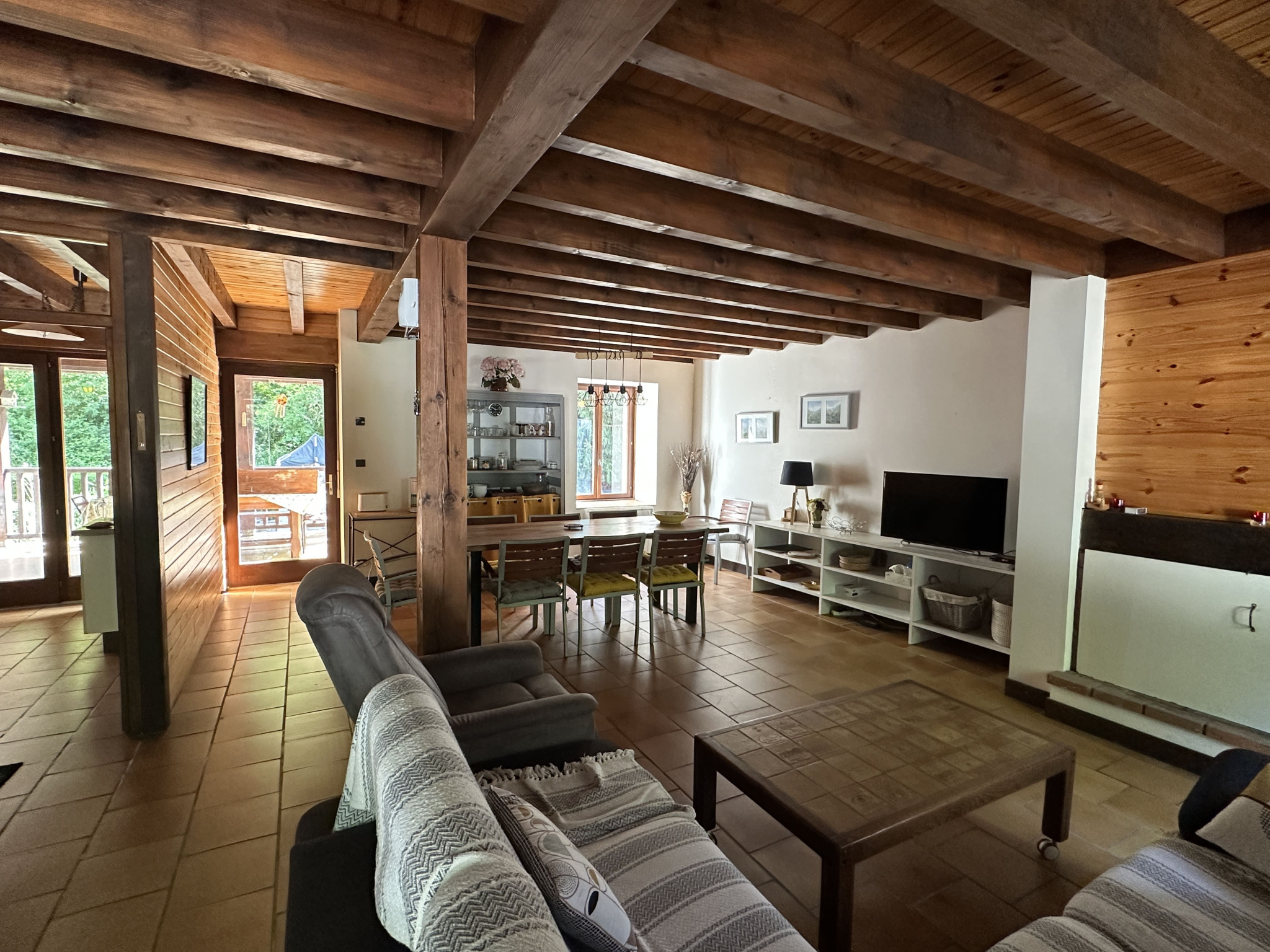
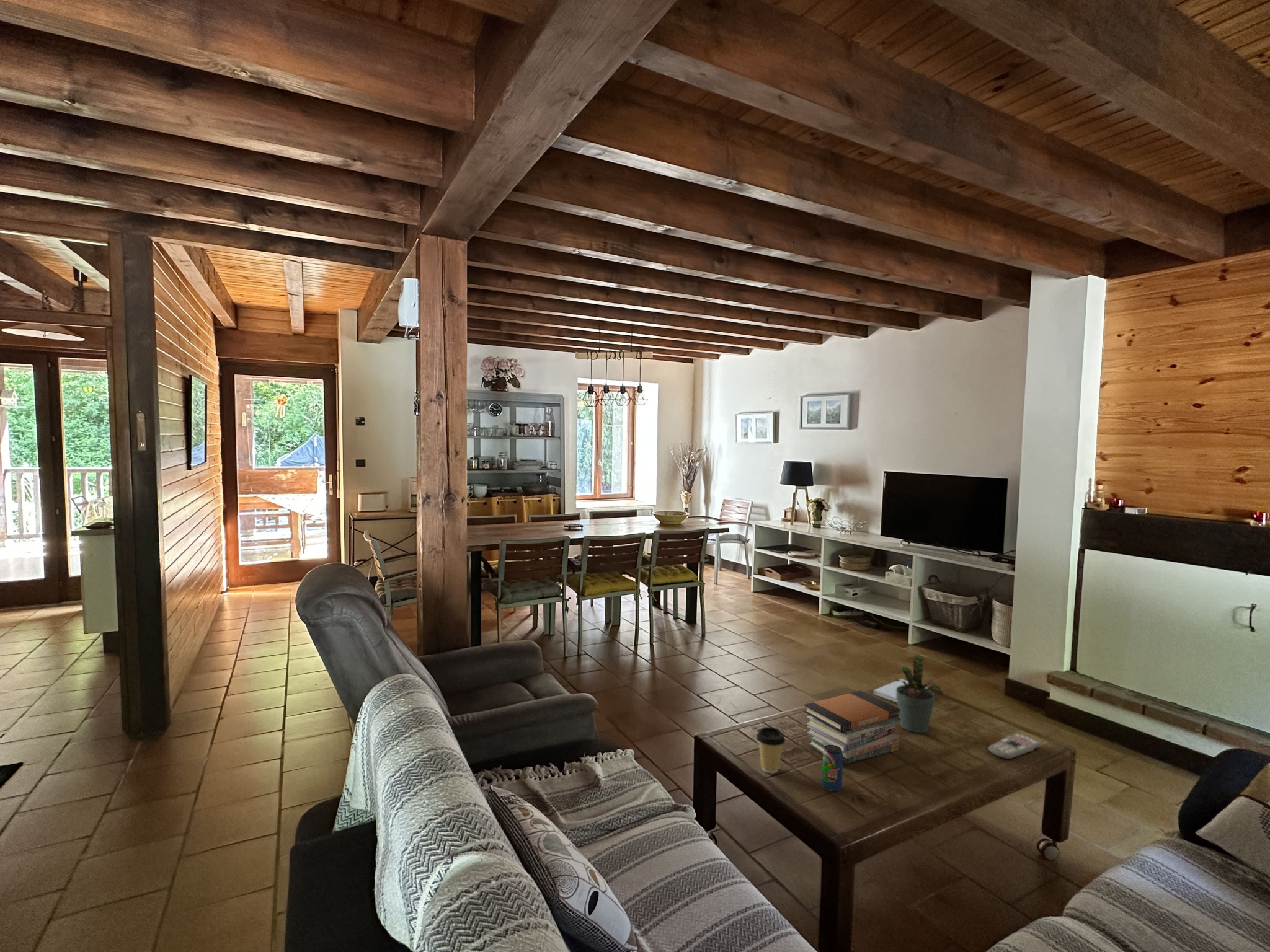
+ book stack (851, 727)
+ remote control (1013, 746)
+ beverage can (832, 767)
+ potted plant (920, 693)
+ notepad (901, 685)
+ coffee cup (770, 751)
